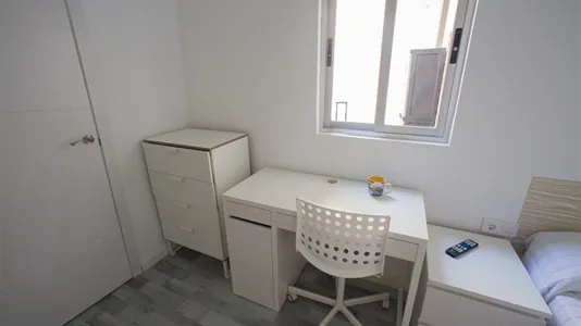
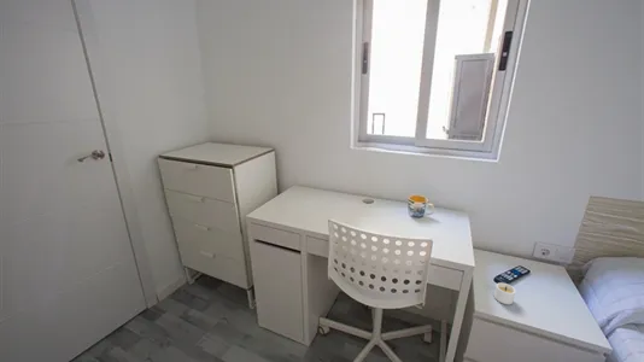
+ candle (499, 291)
